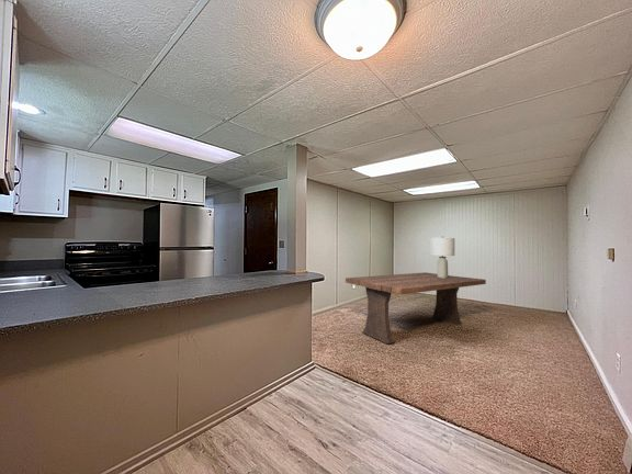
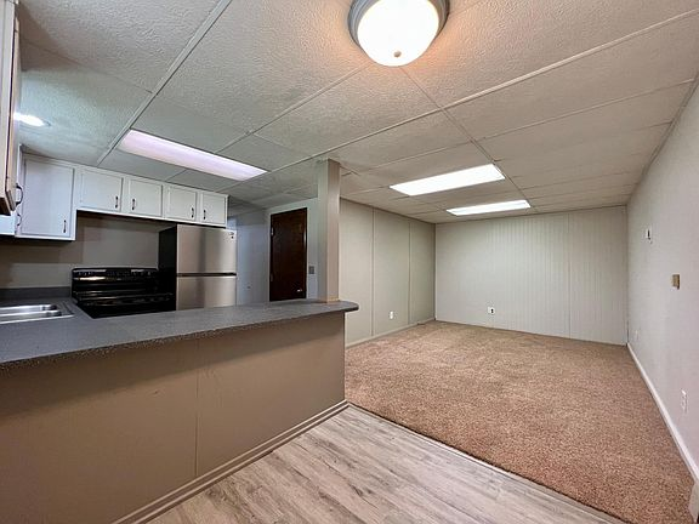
- lamp (442, 257)
- dining table (410, 293)
